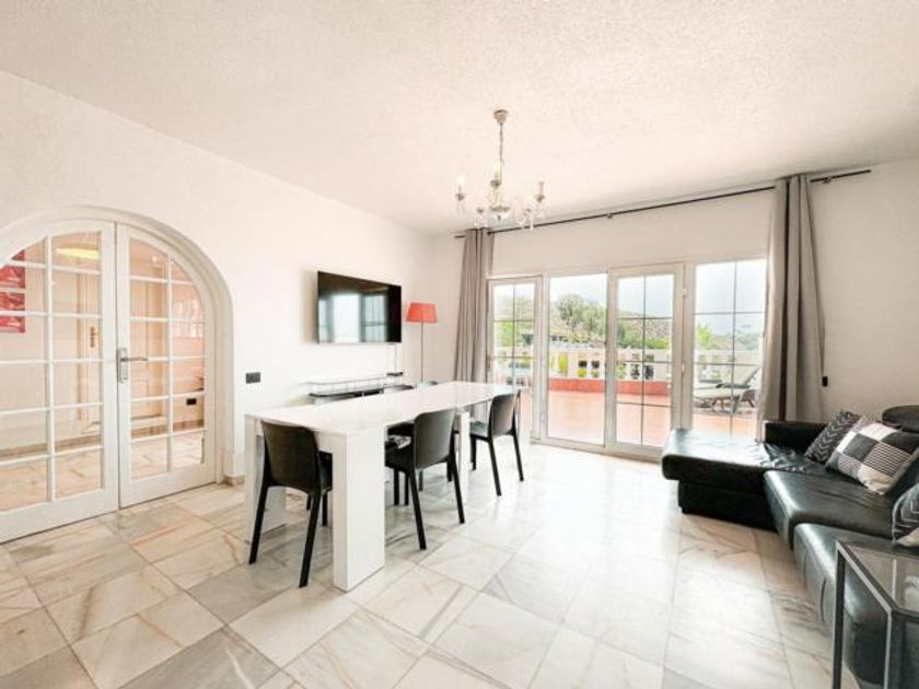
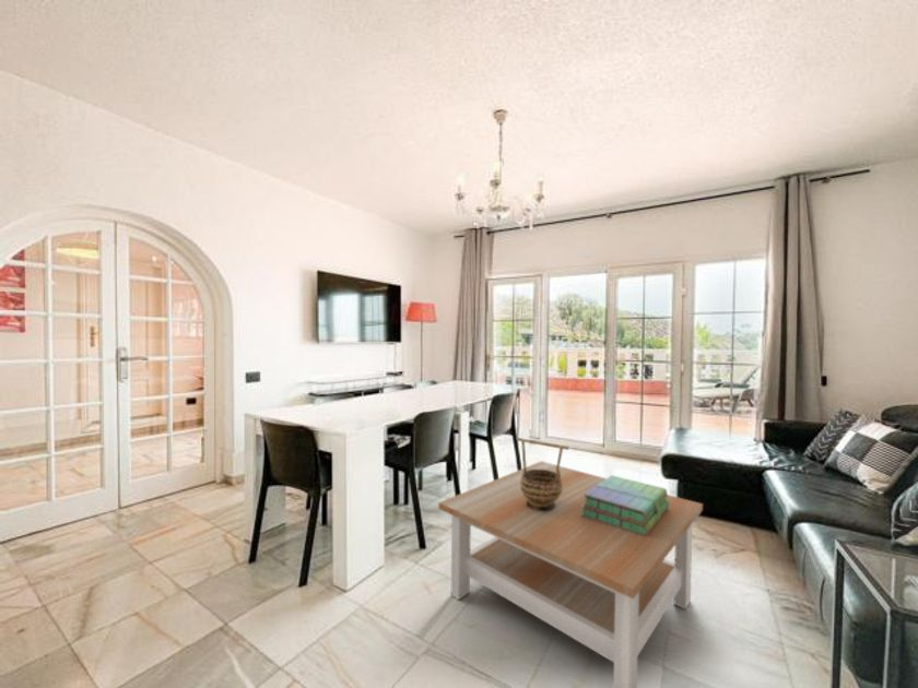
+ stack of books (625, 500)
+ decorative bowl (541, 473)
+ coffee table (570, 550)
